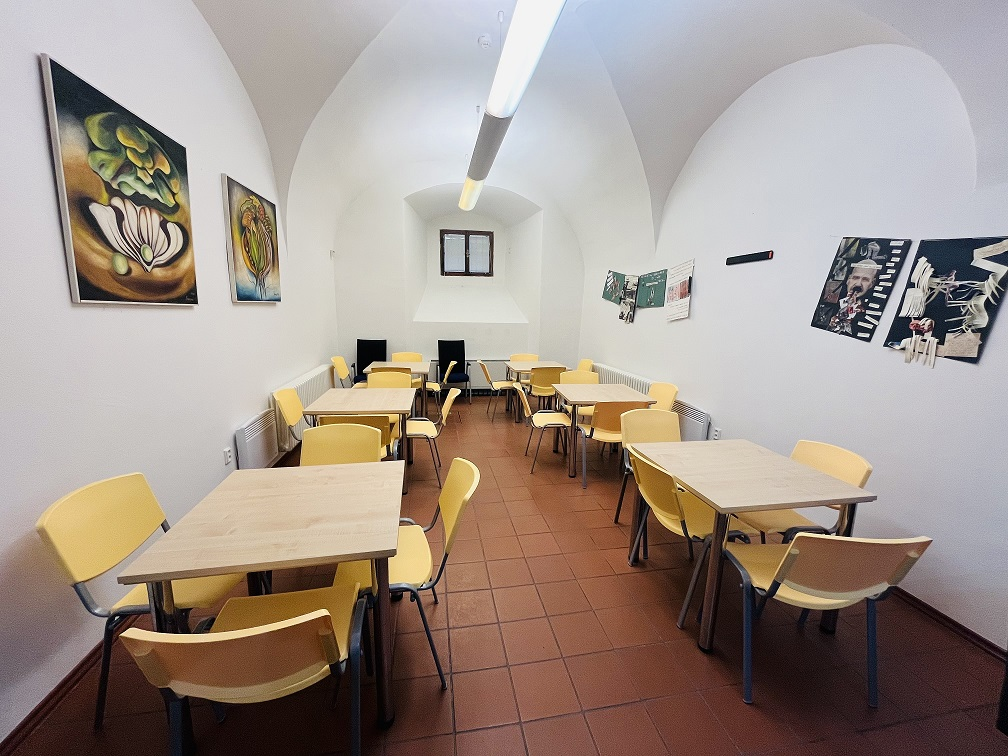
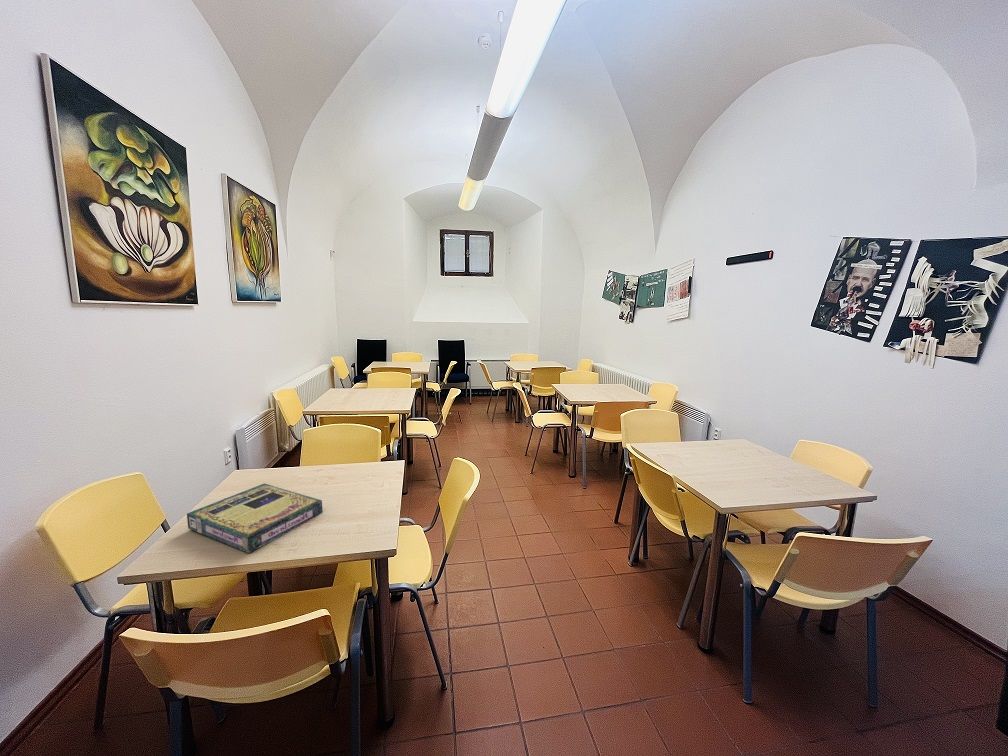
+ video game box (257, 513)
